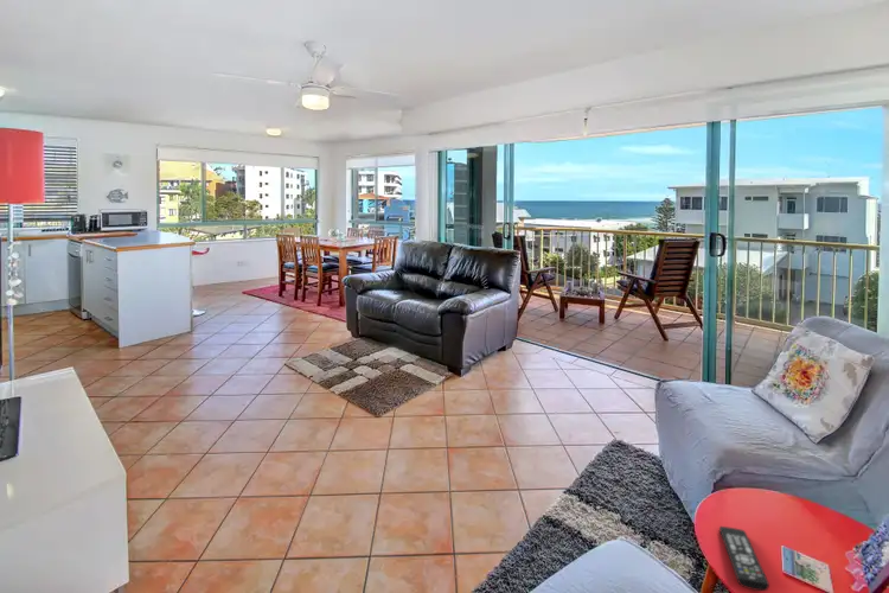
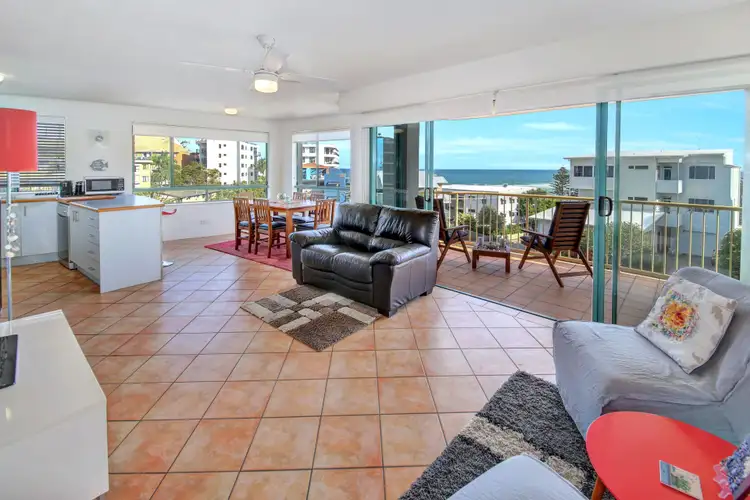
- remote control (741, 555)
